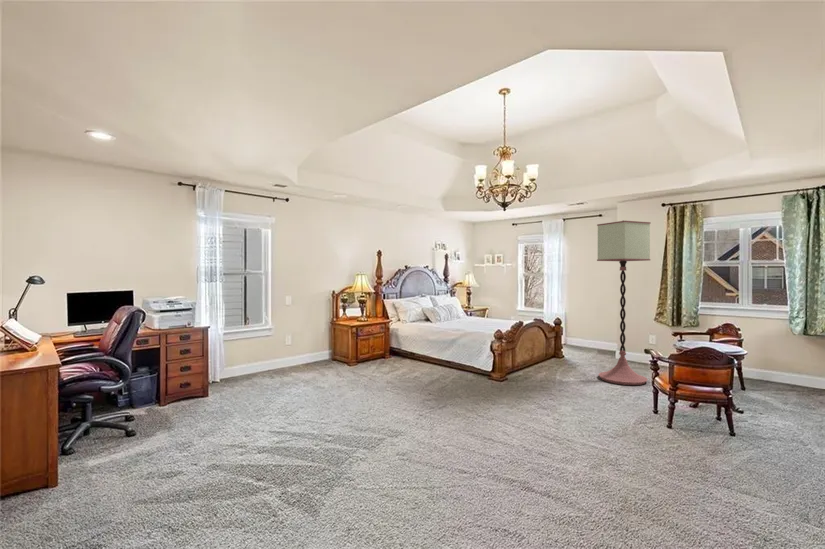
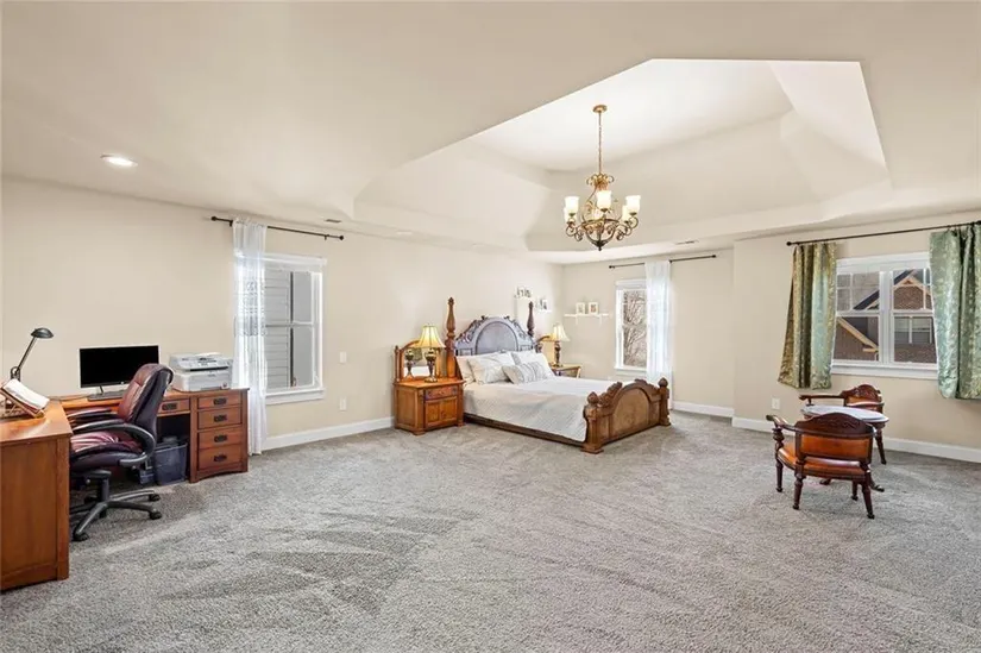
- floor lamp (622, 300)
